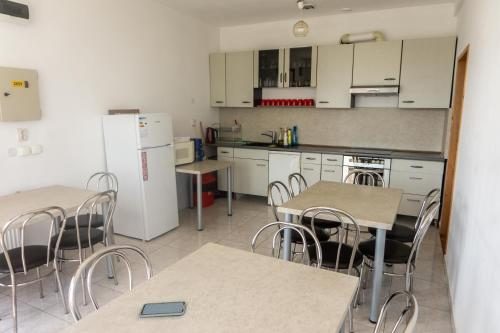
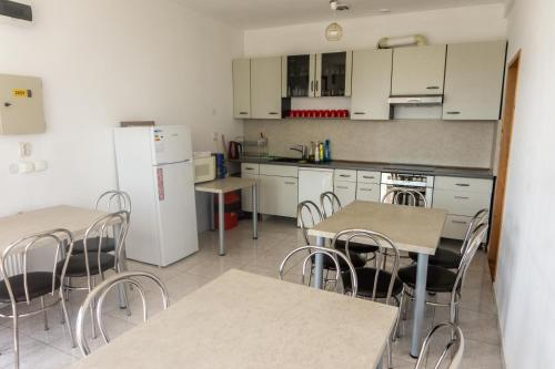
- smartphone (163, 308)
